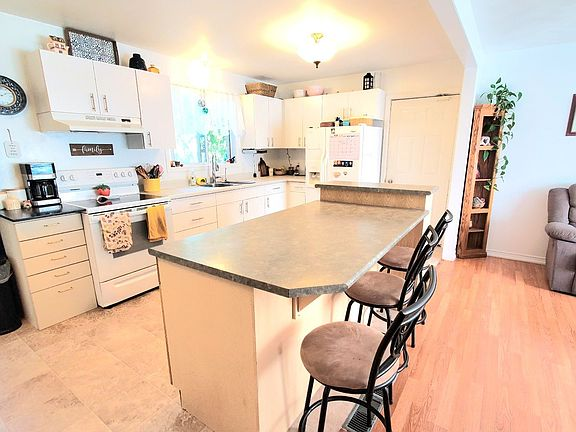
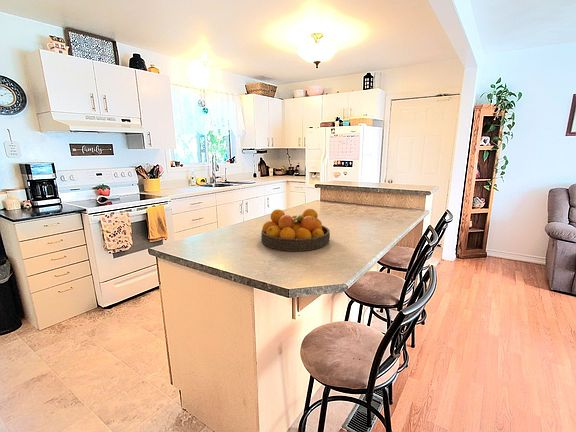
+ fruit bowl (295, 225)
